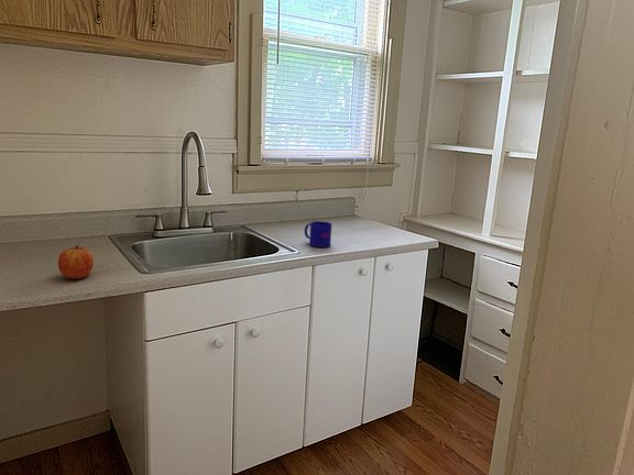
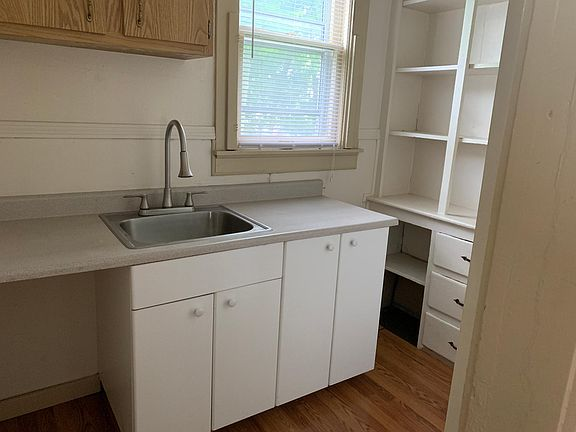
- mug (317, 233)
- apple (75, 261)
